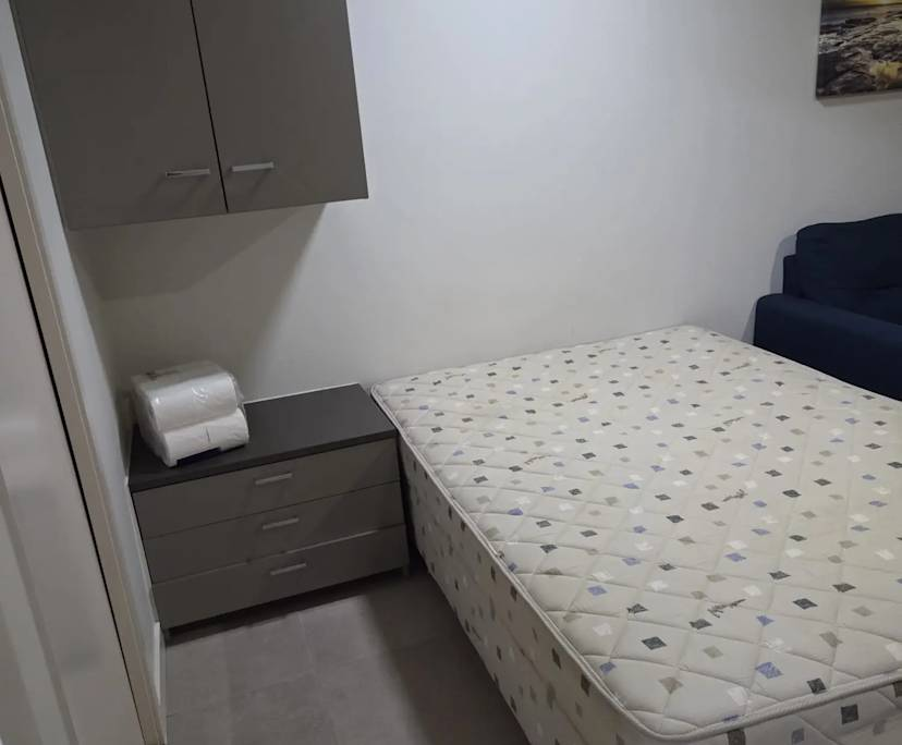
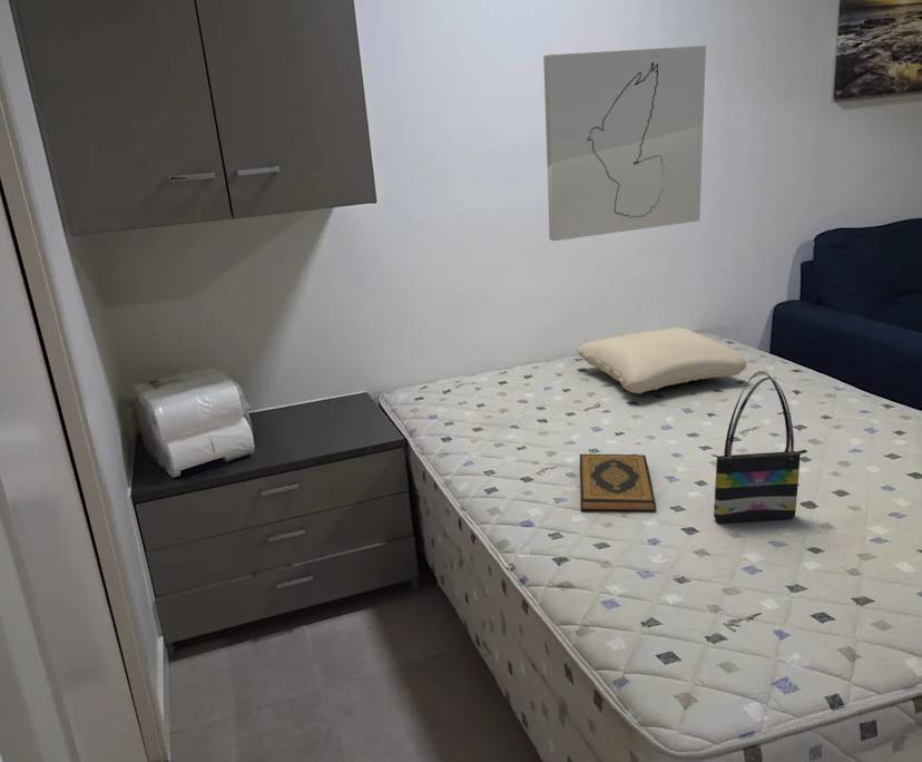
+ tote bag (759, 453)
+ wall art (626, 144)
+ pillow (657, 358)
+ hardback book (615, 480)
